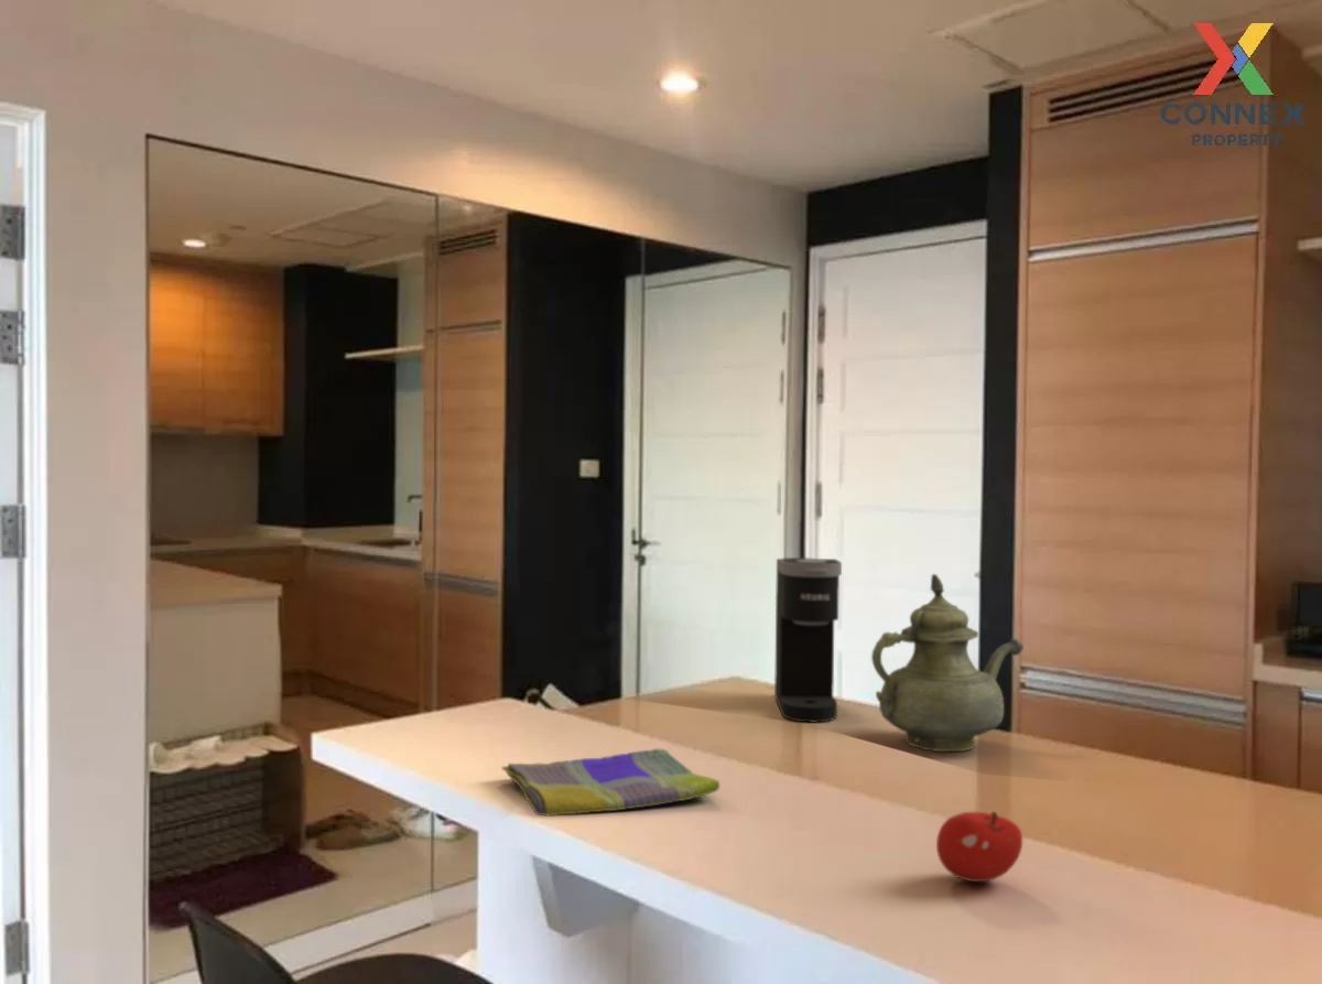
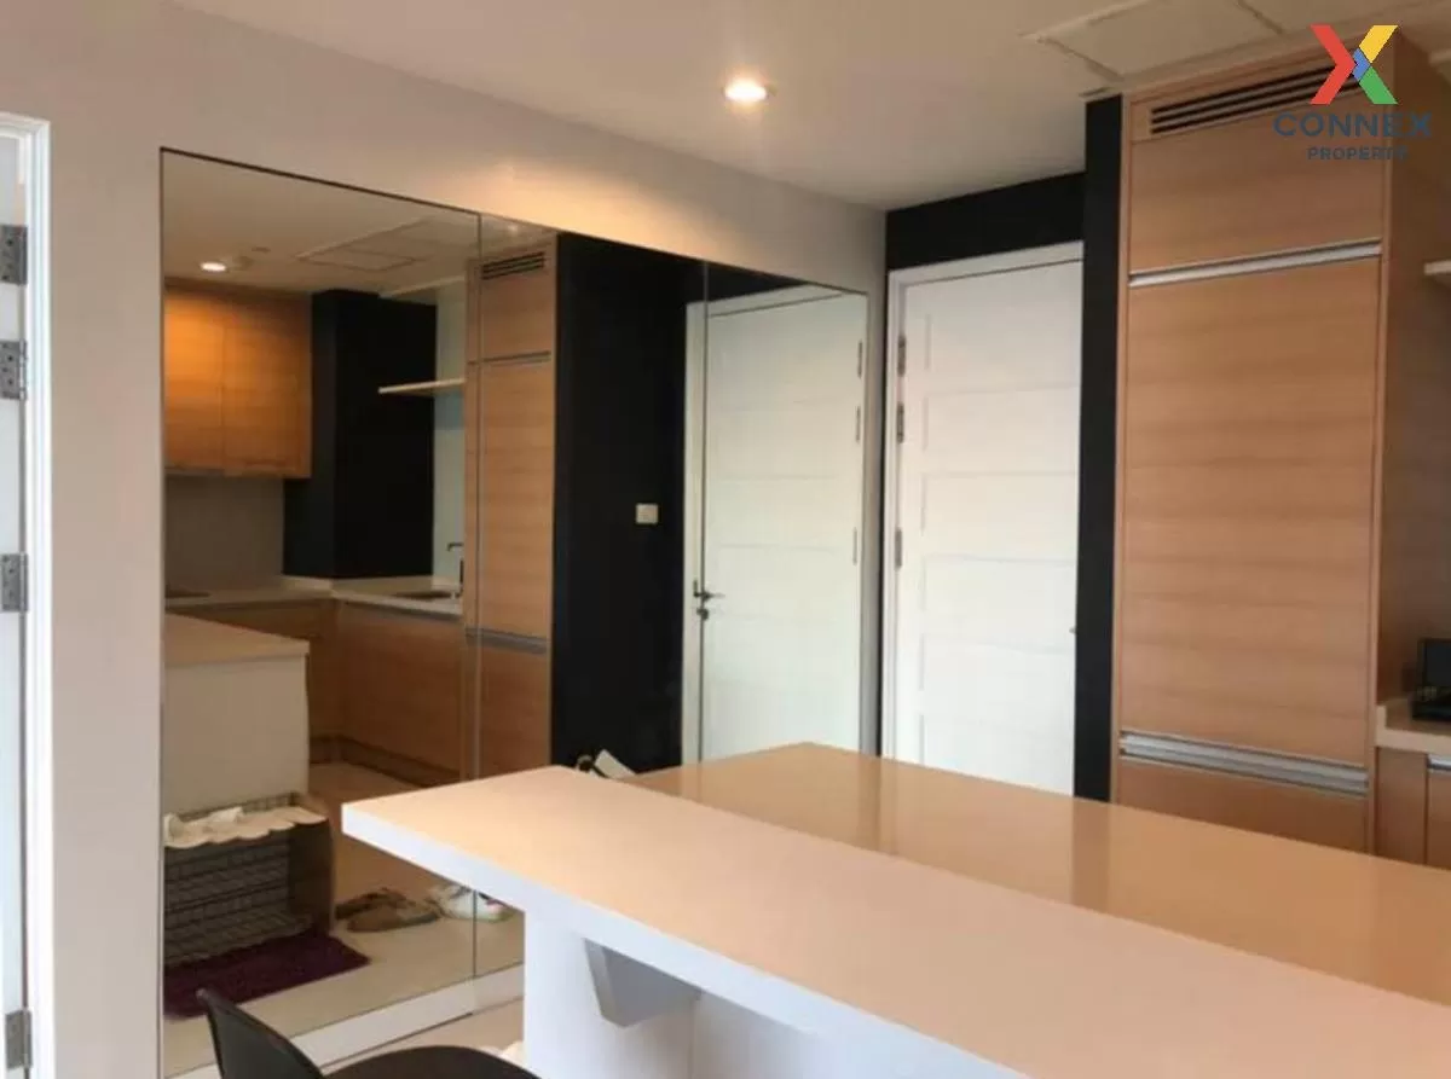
- fruit (979, 843)
- coffee maker (805, 632)
- dish towel (608, 779)
- teapot (949, 658)
